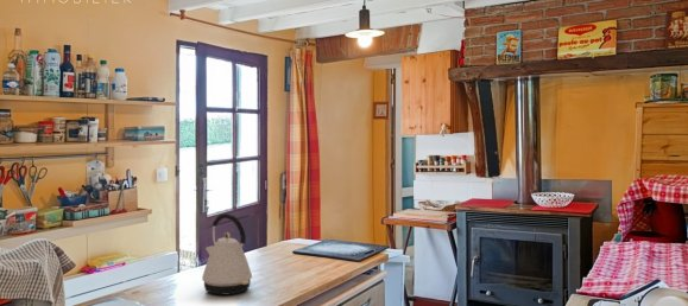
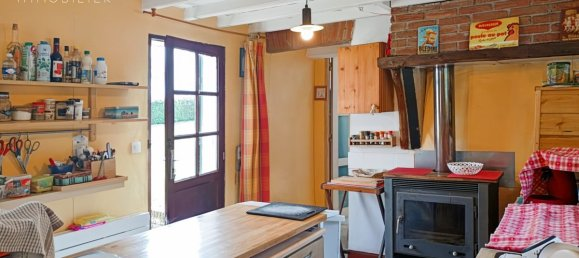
- kettle (226, 251)
